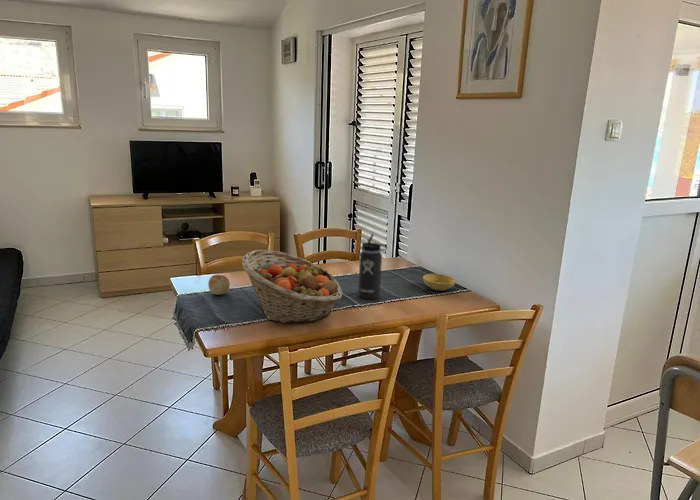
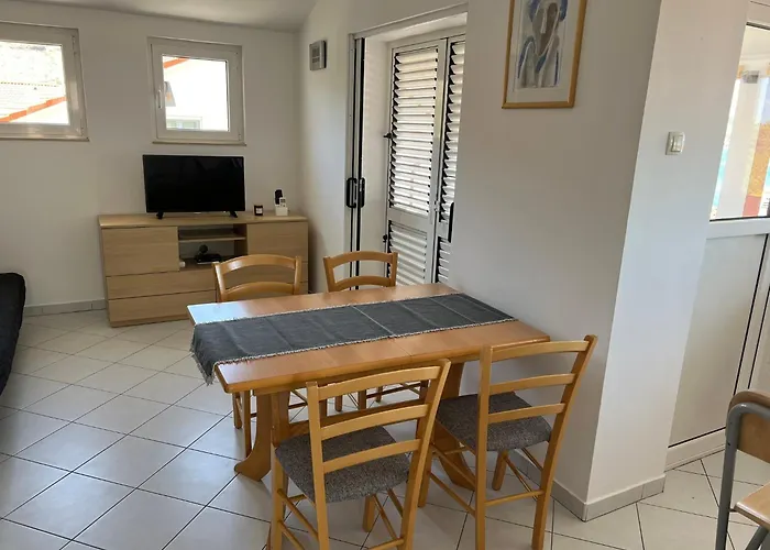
- fruit basket (292, 283)
- apple (219, 284)
- bowl (438, 283)
- thermos bottle (372, 265)
